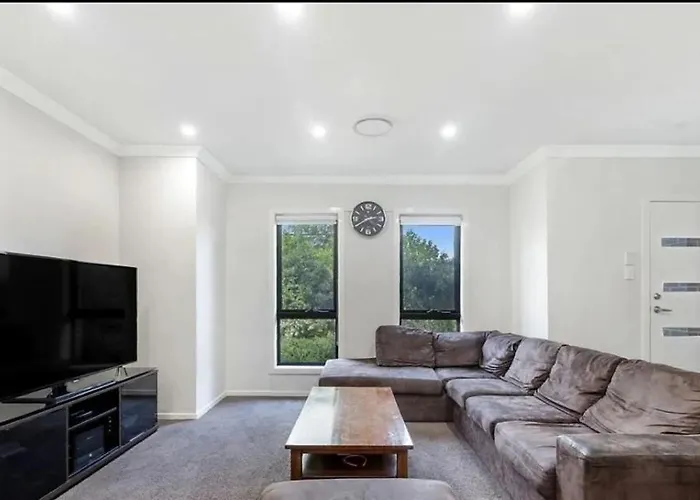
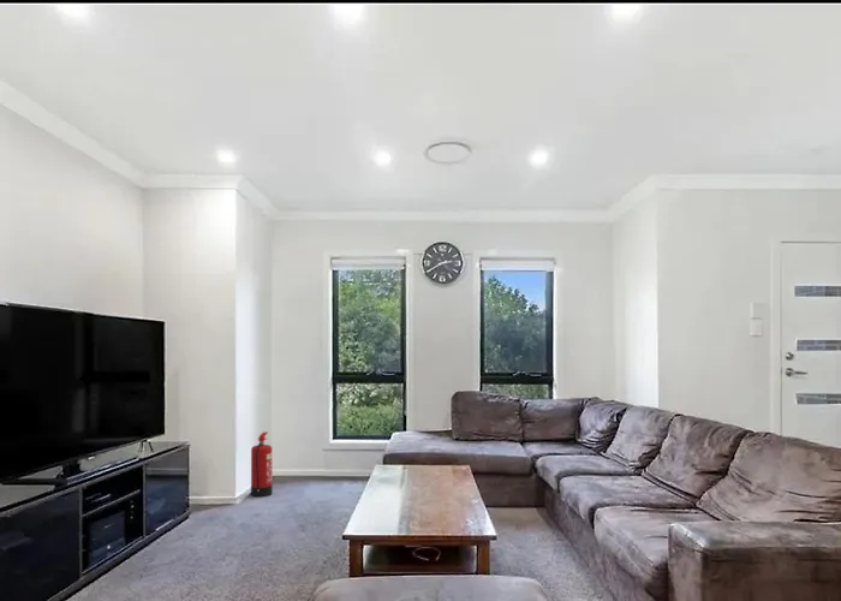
+ fire extinguisher (261, 464)
